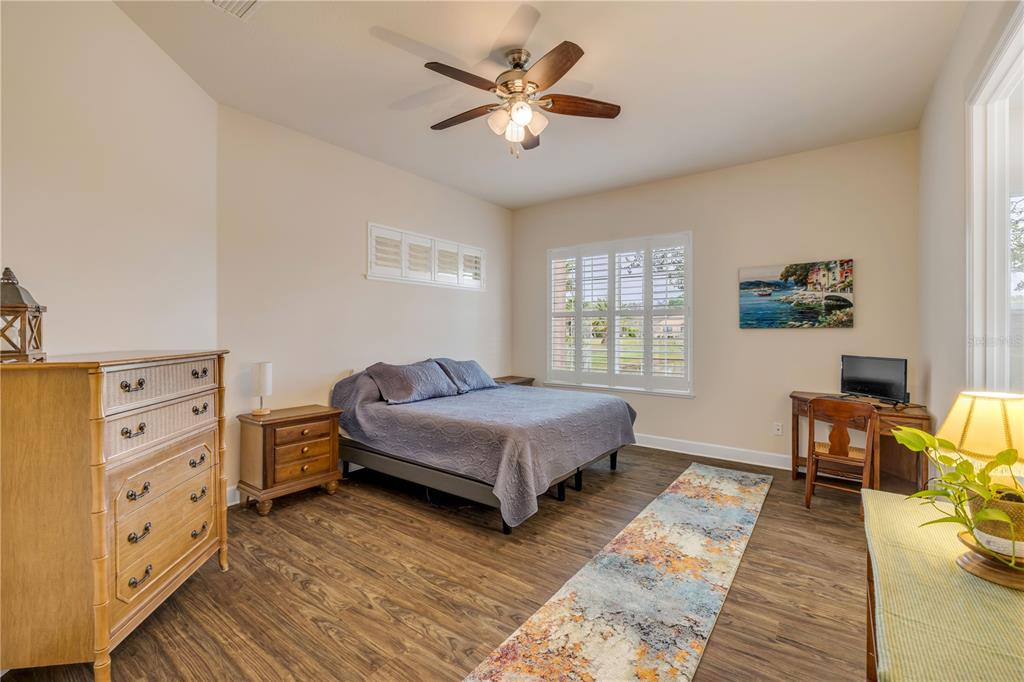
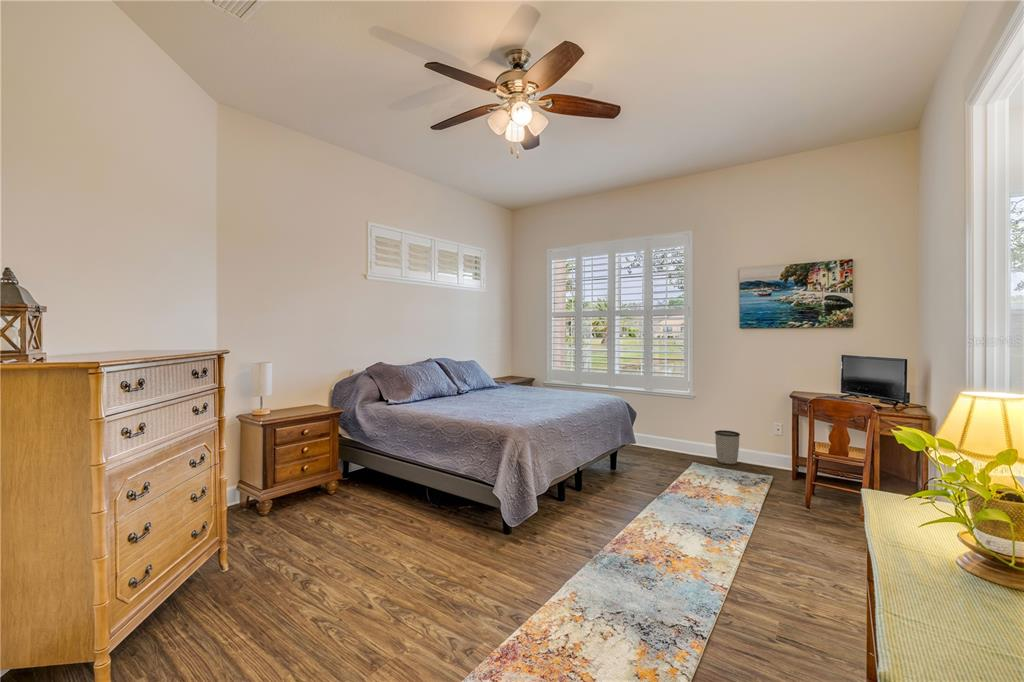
+ wastebasket (727, 447)
